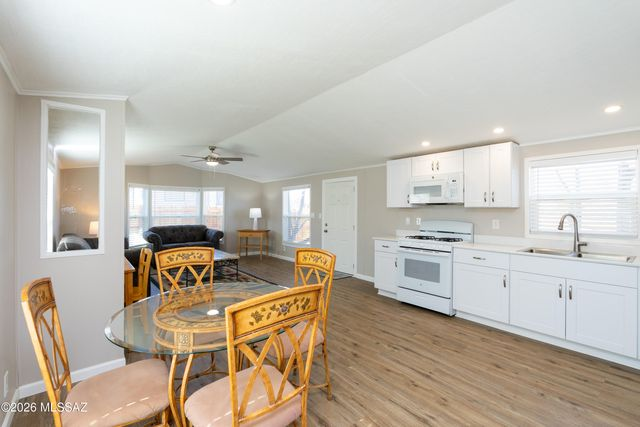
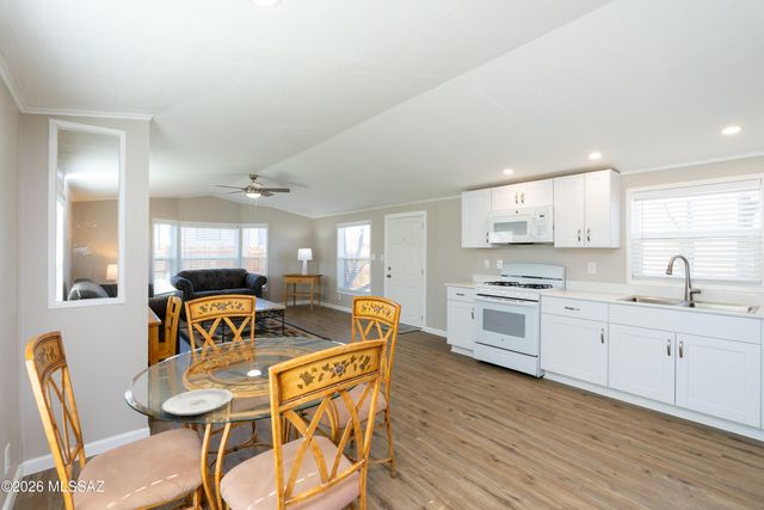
+ plate (198, 403)
